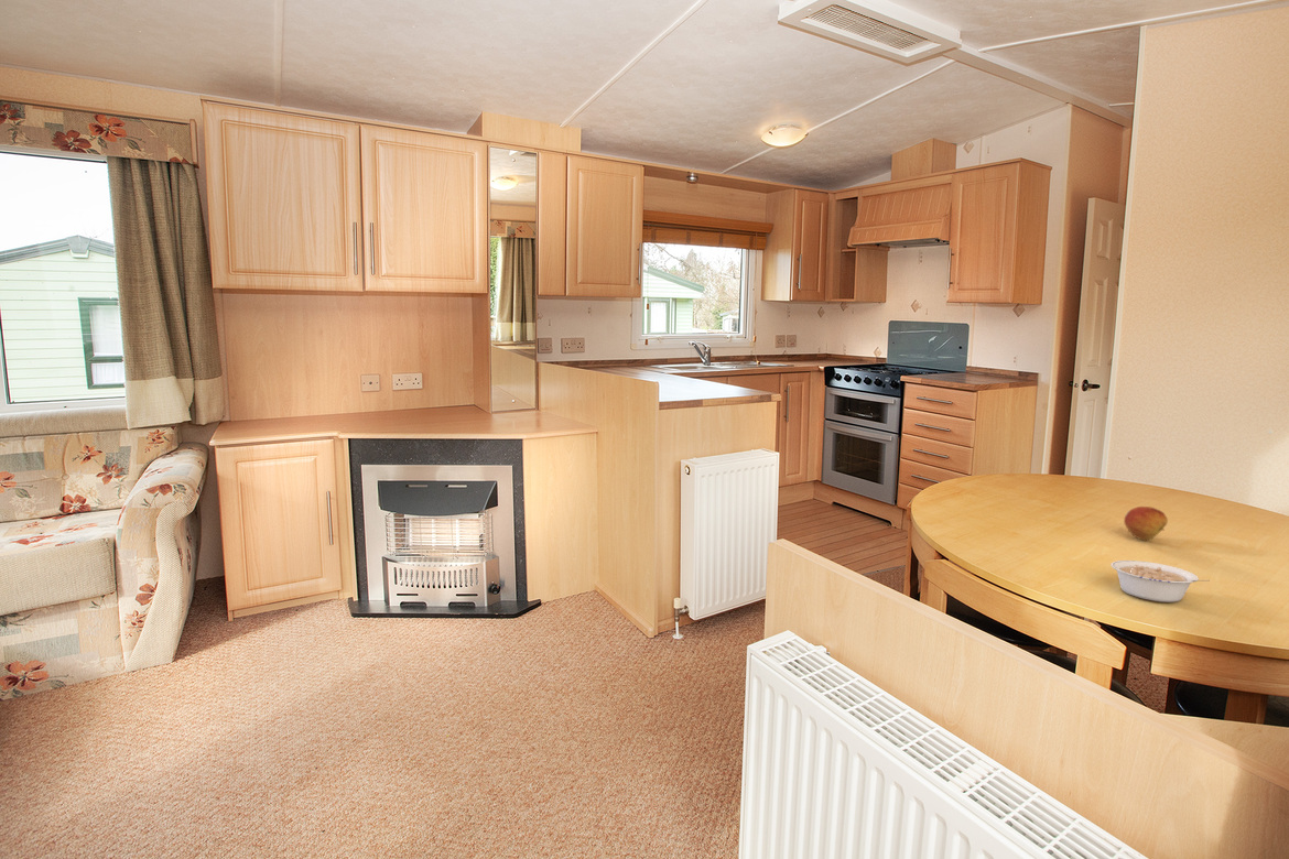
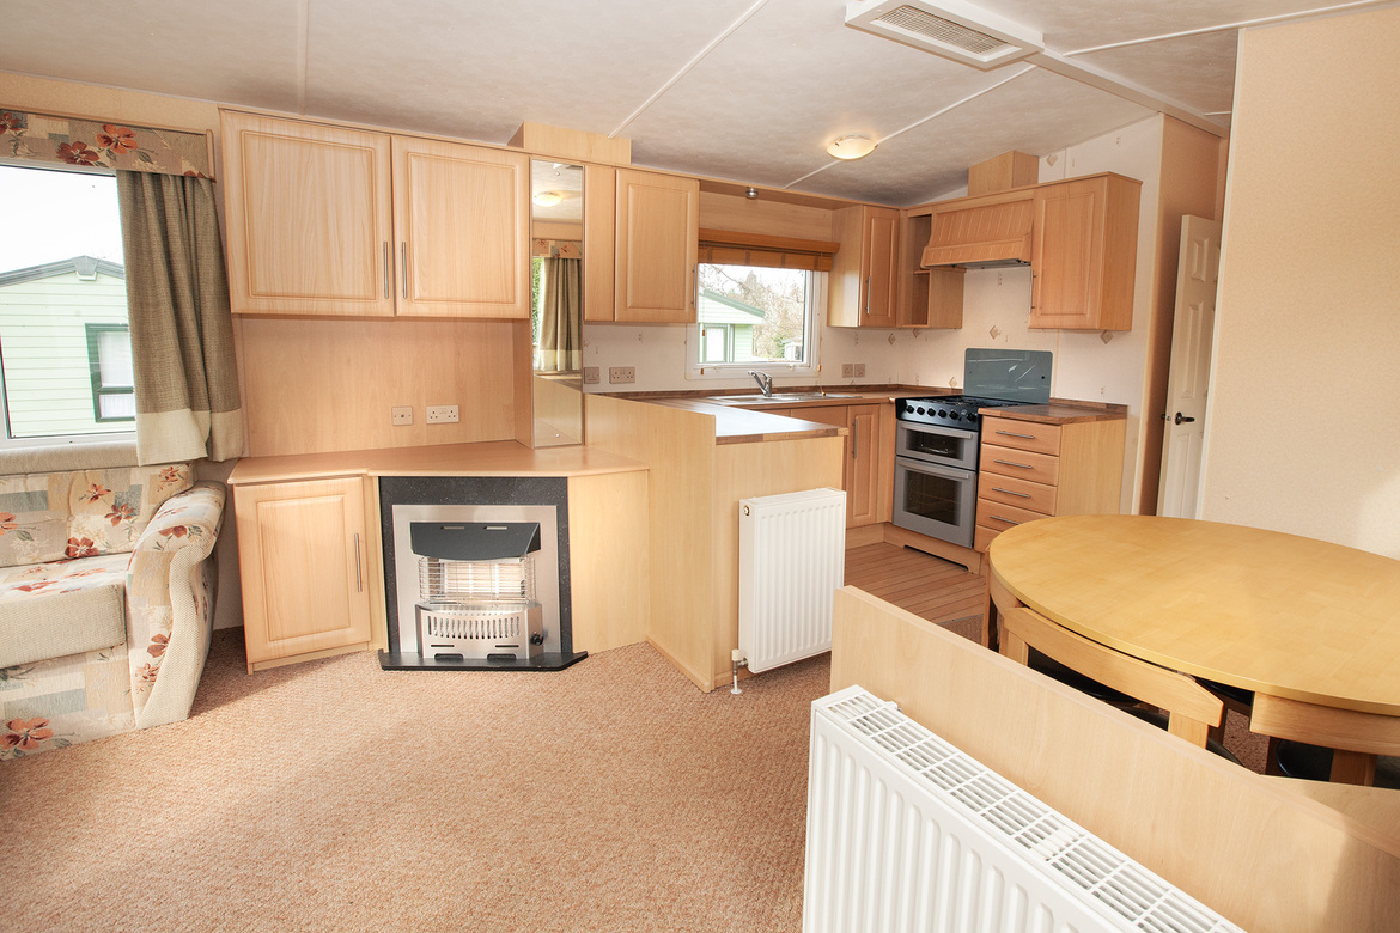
- fruit (1145, 522)
- legume (1156, 580)
